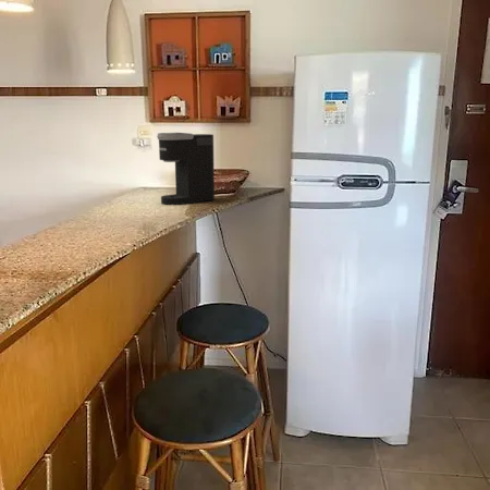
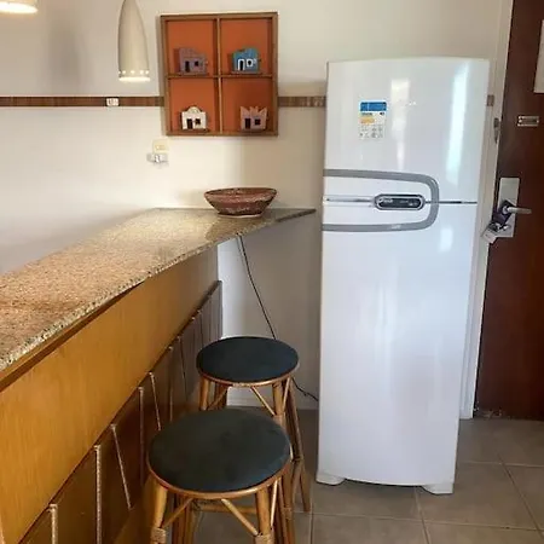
- coffee maker (186, 167)
